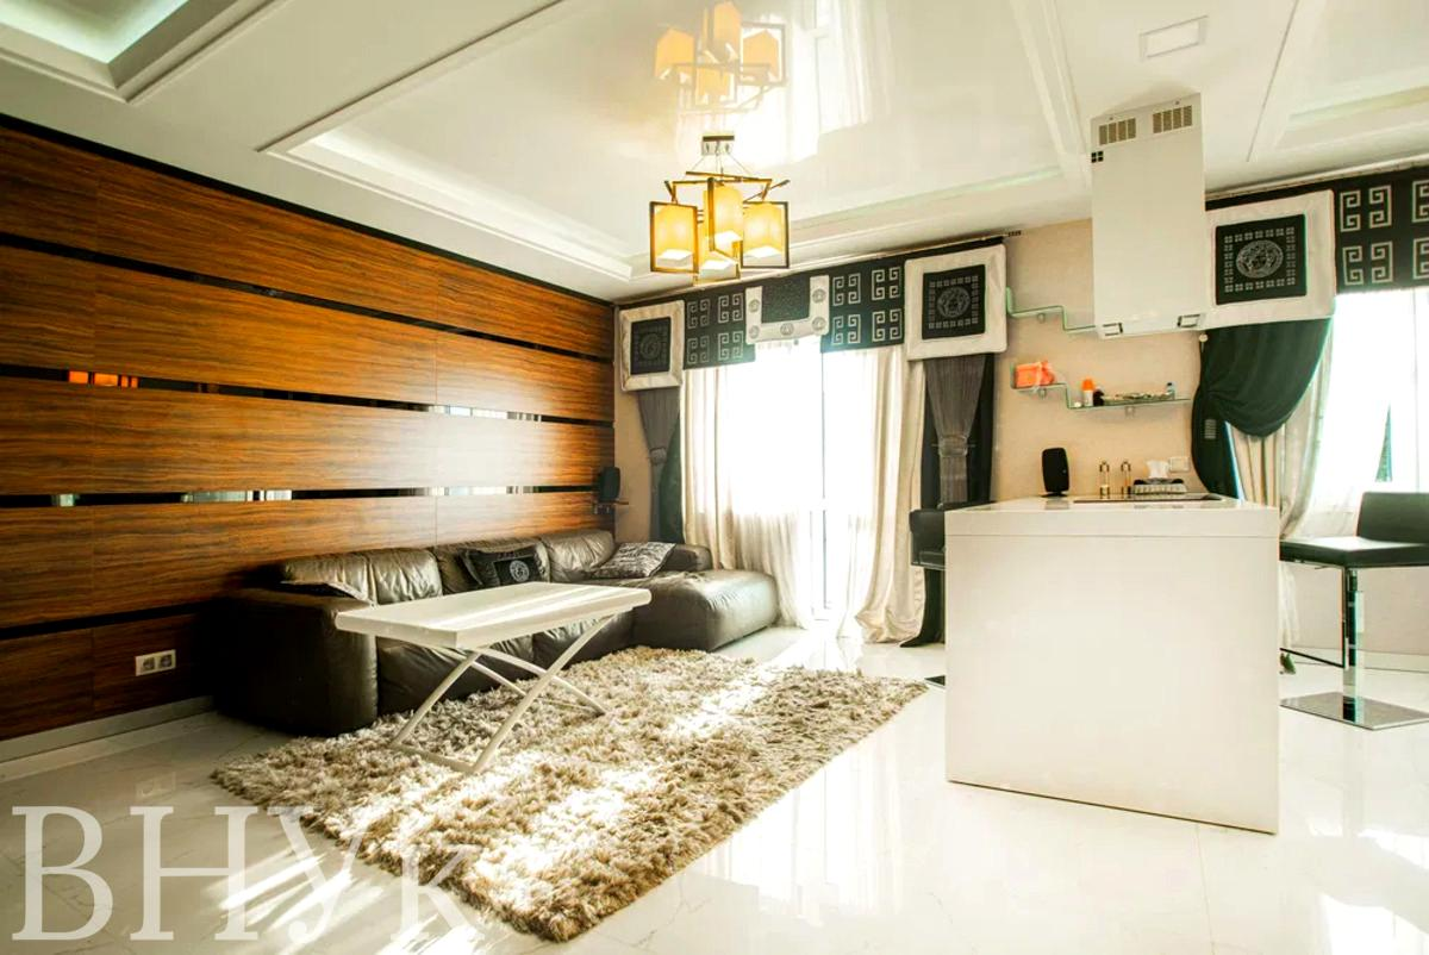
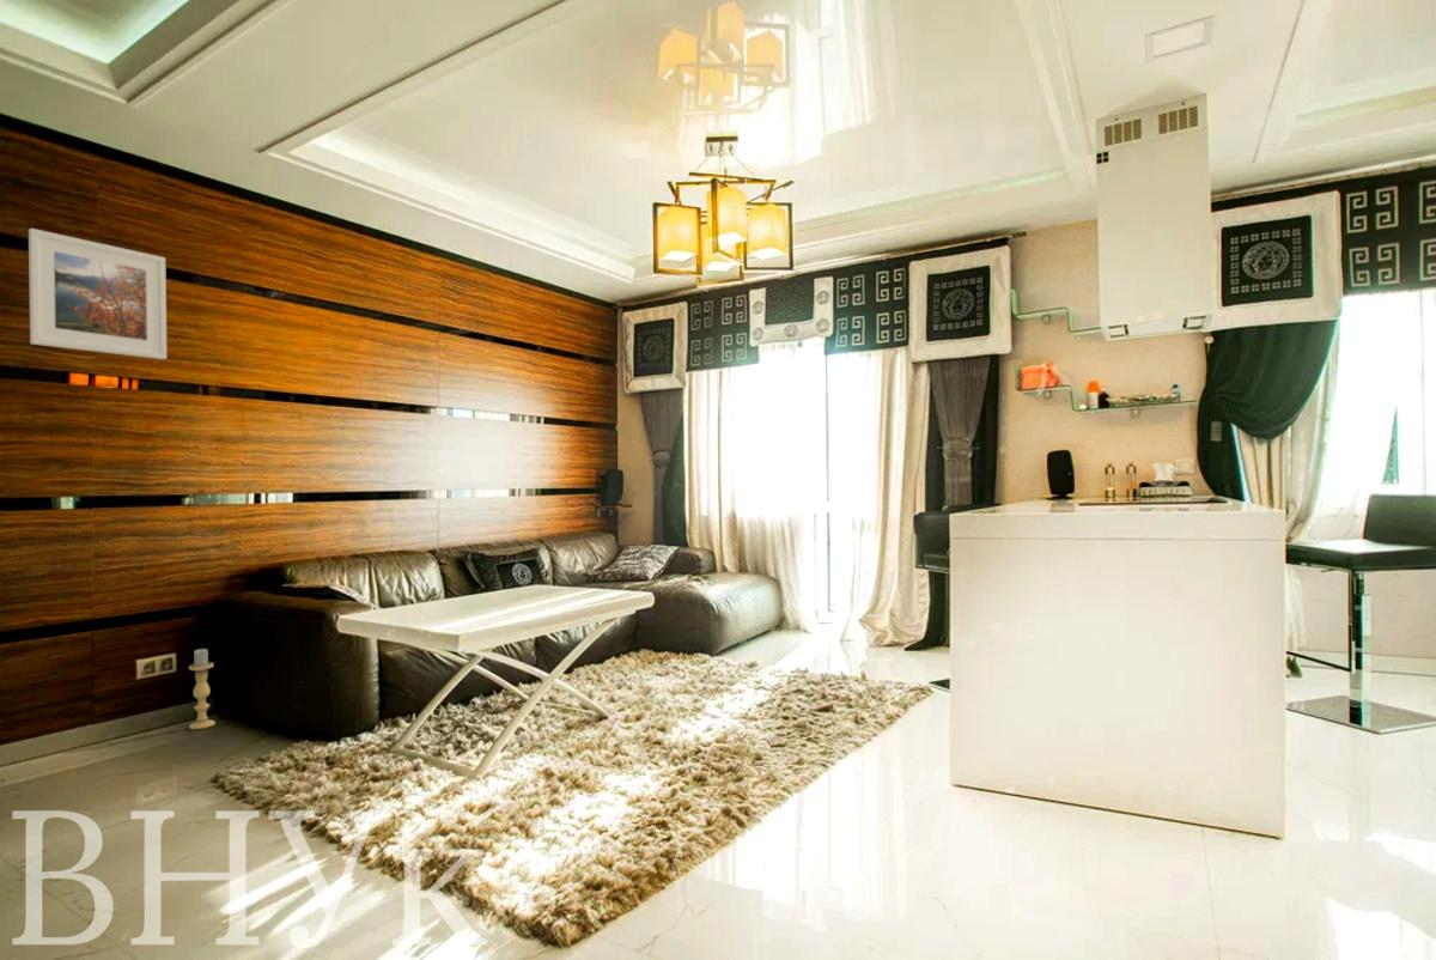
+ candle holder (201, 686)
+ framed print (102, 298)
